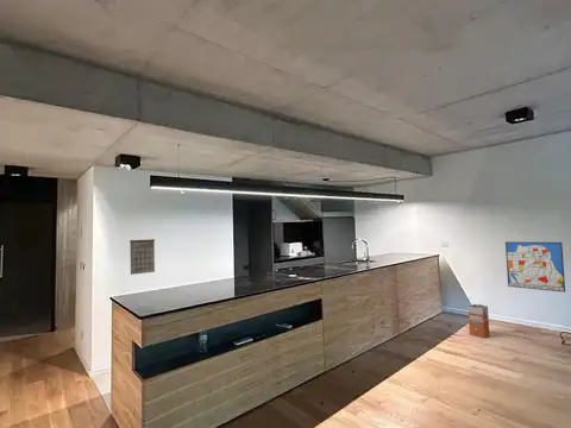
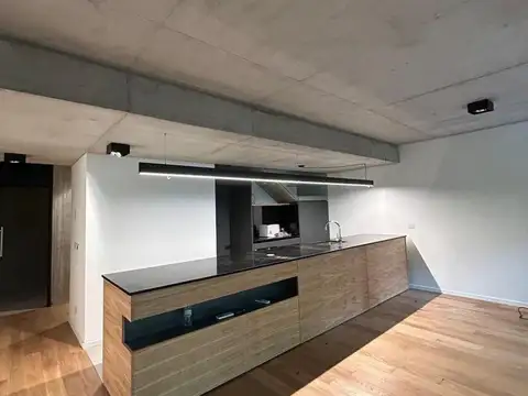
- calendar (142, 252)
- wall art (533, 265)
- waste bin (478, 319)
